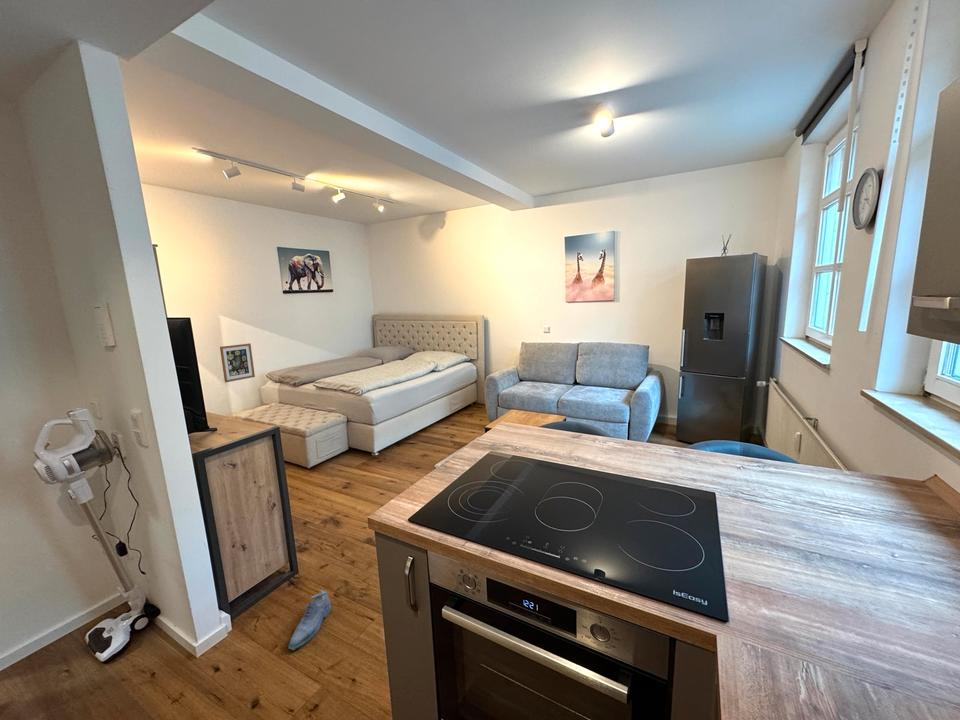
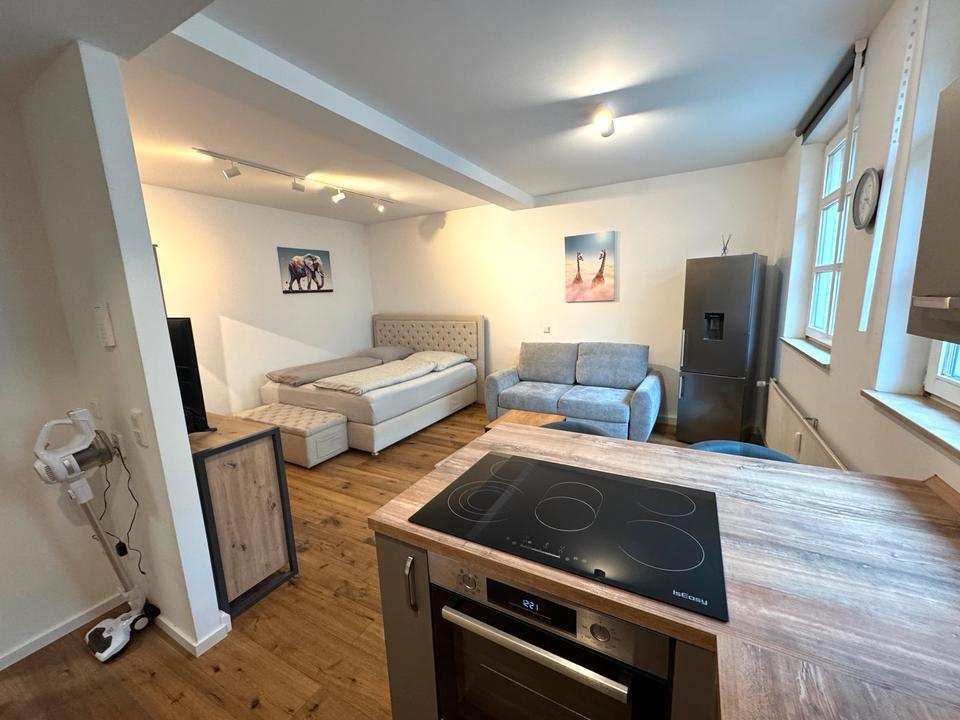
- wall art (238, 362)
- shoe (310, 615)
